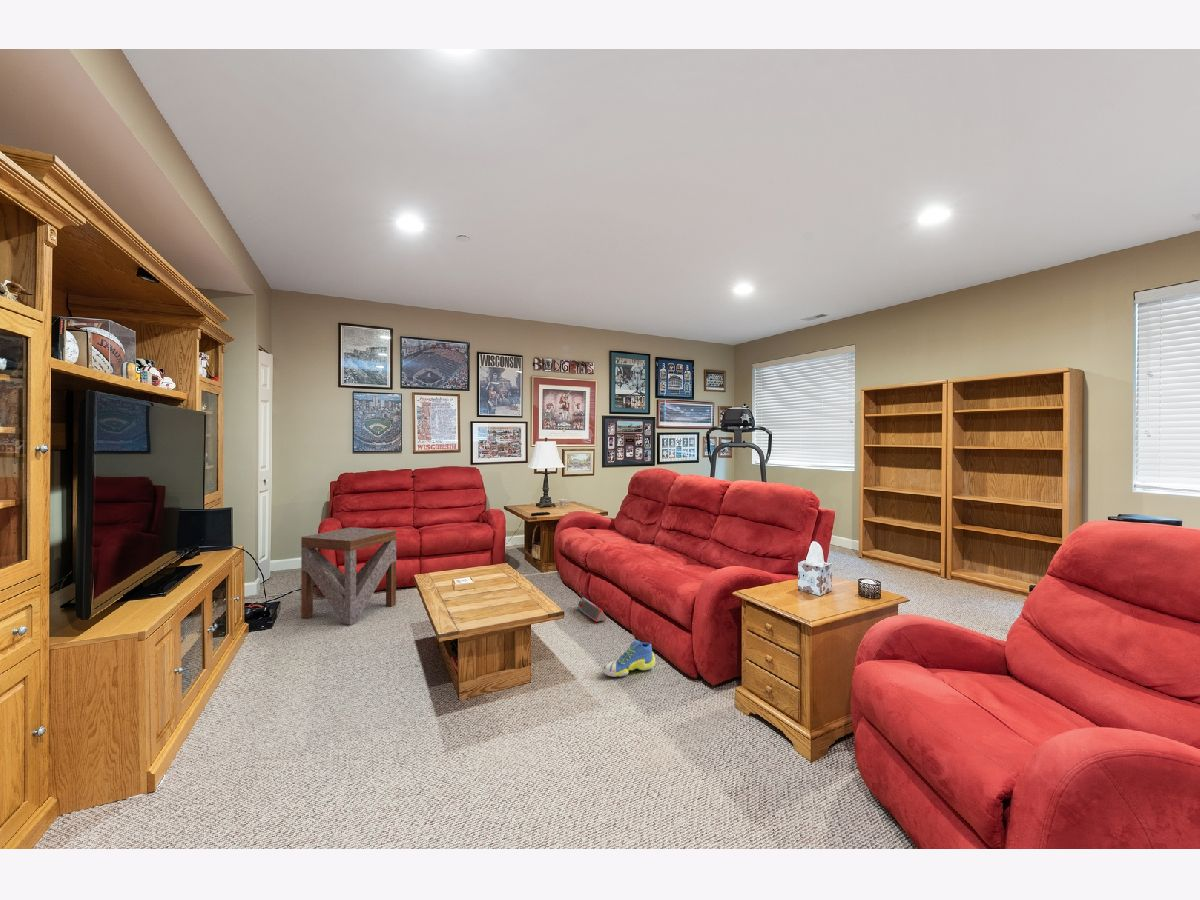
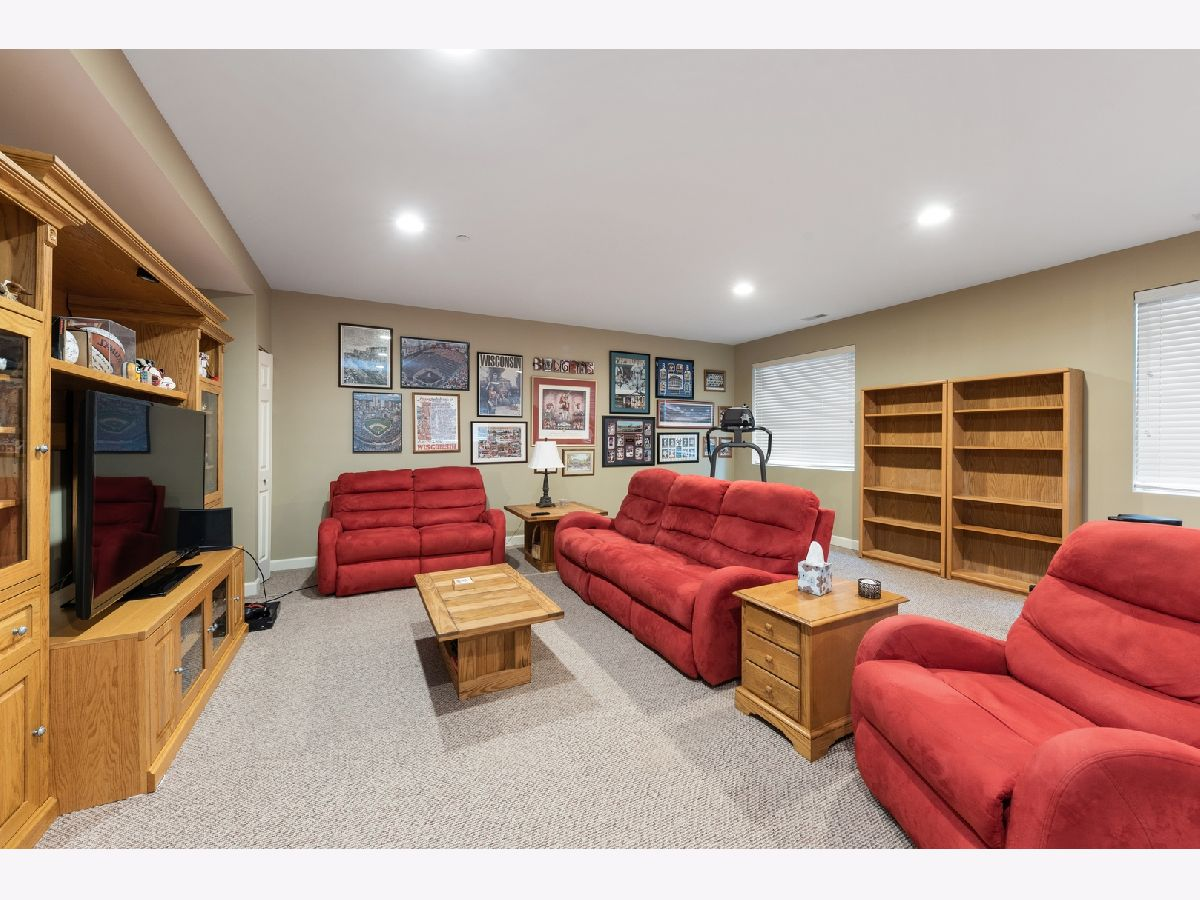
- side table (350, 572)
- sneaker (628, 655)
- speaker (591, 609)
